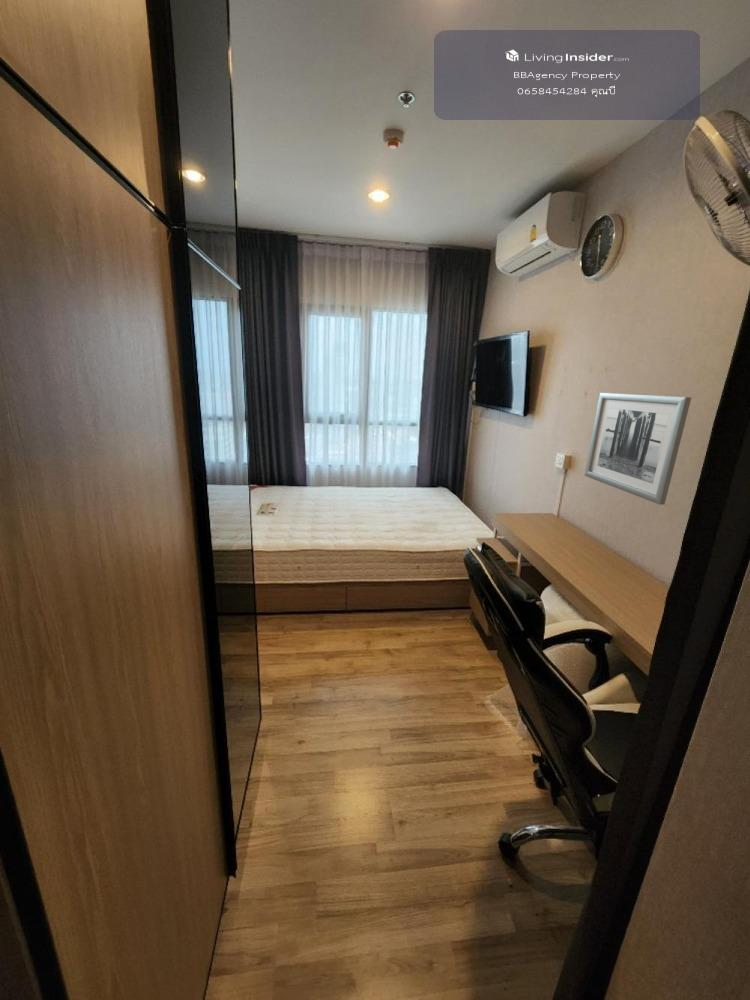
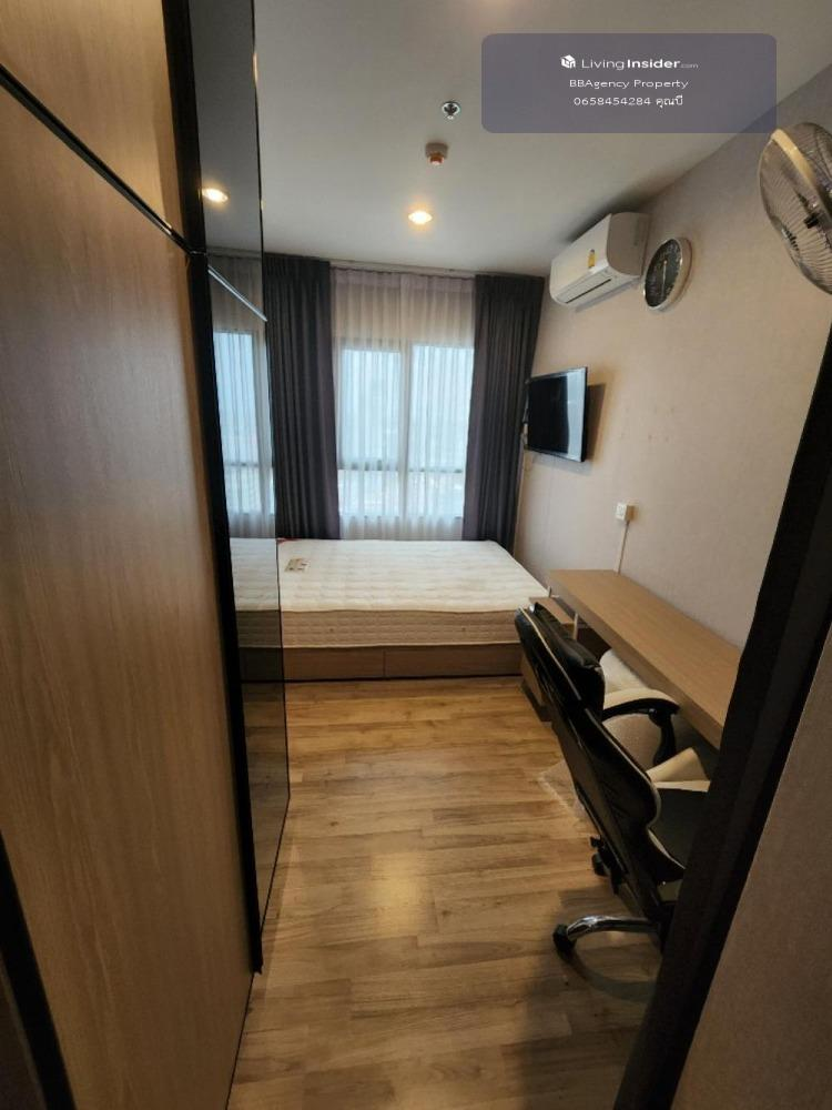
- wall art (628, 443)
